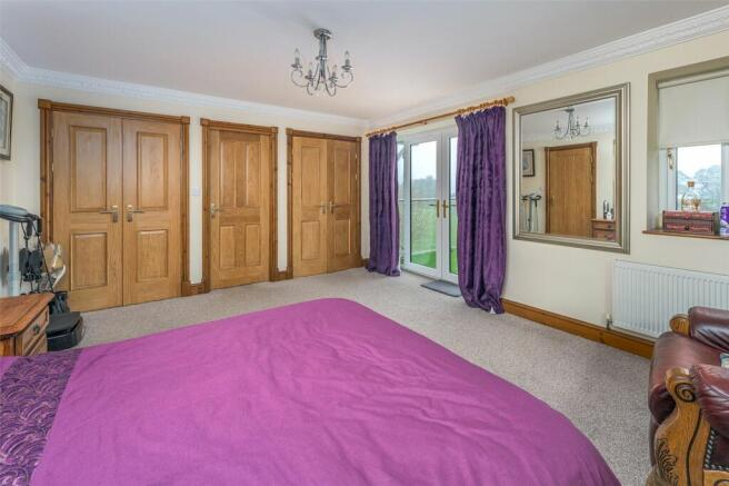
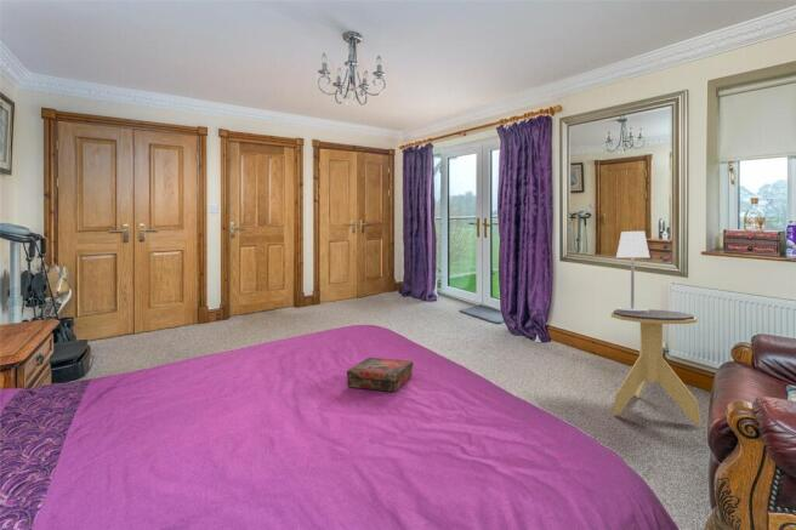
+ book (381, 372)
+ table lamp (632, 270)
+ side table (653, 363)
